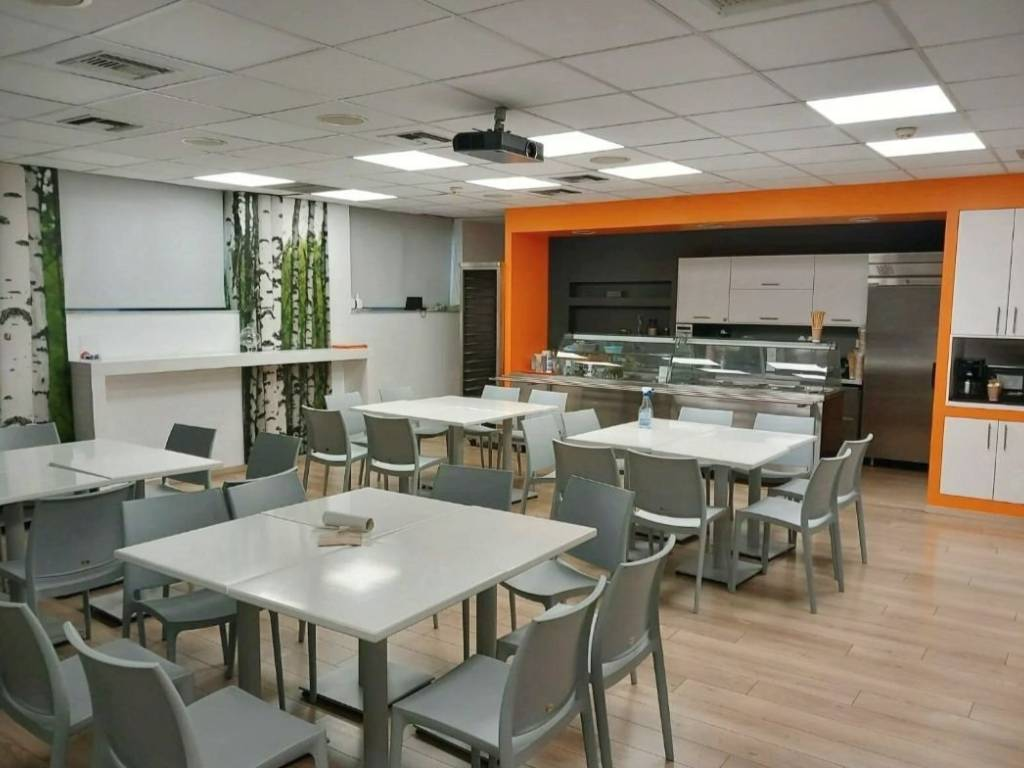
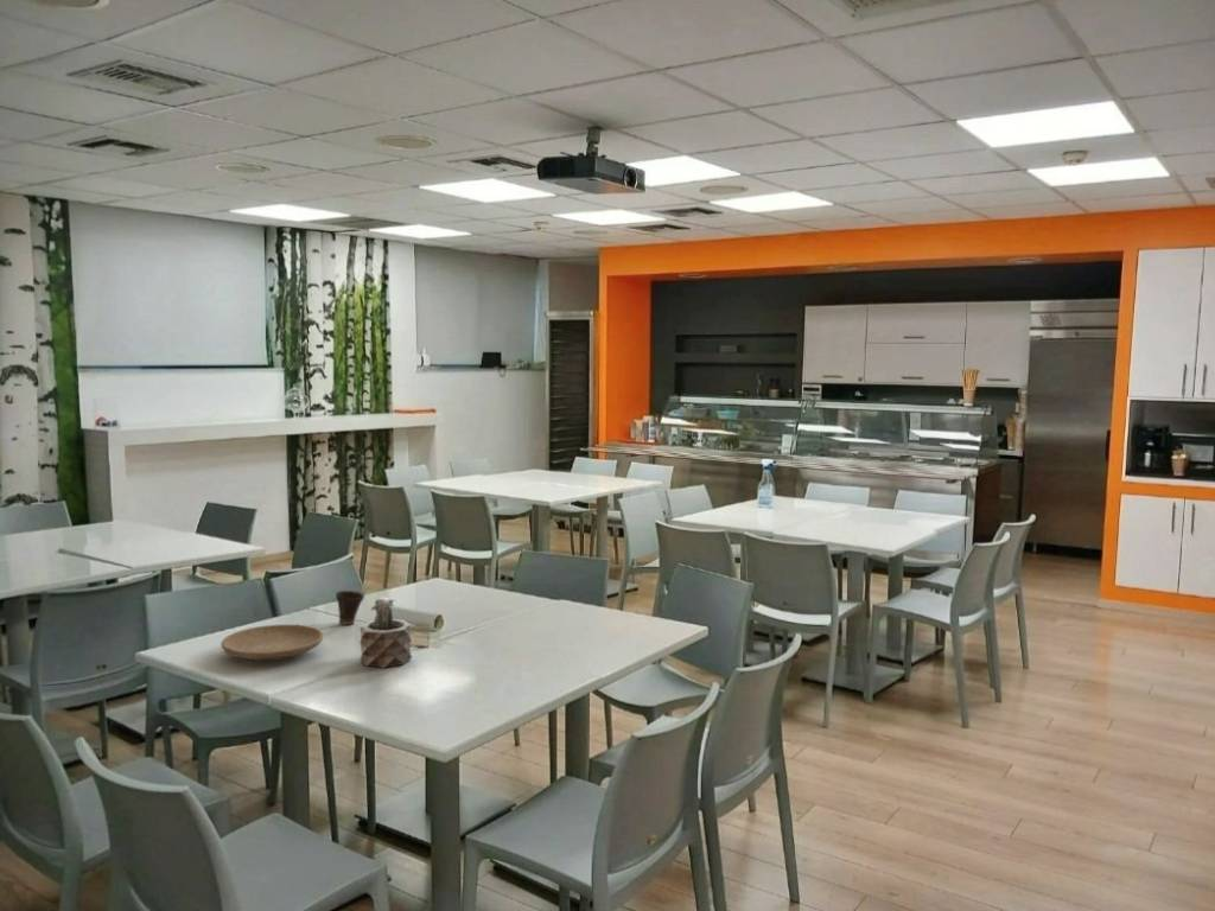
+ succulent plant (386, 629)
+ cup (350, 607)
+ plate (273, 645)
